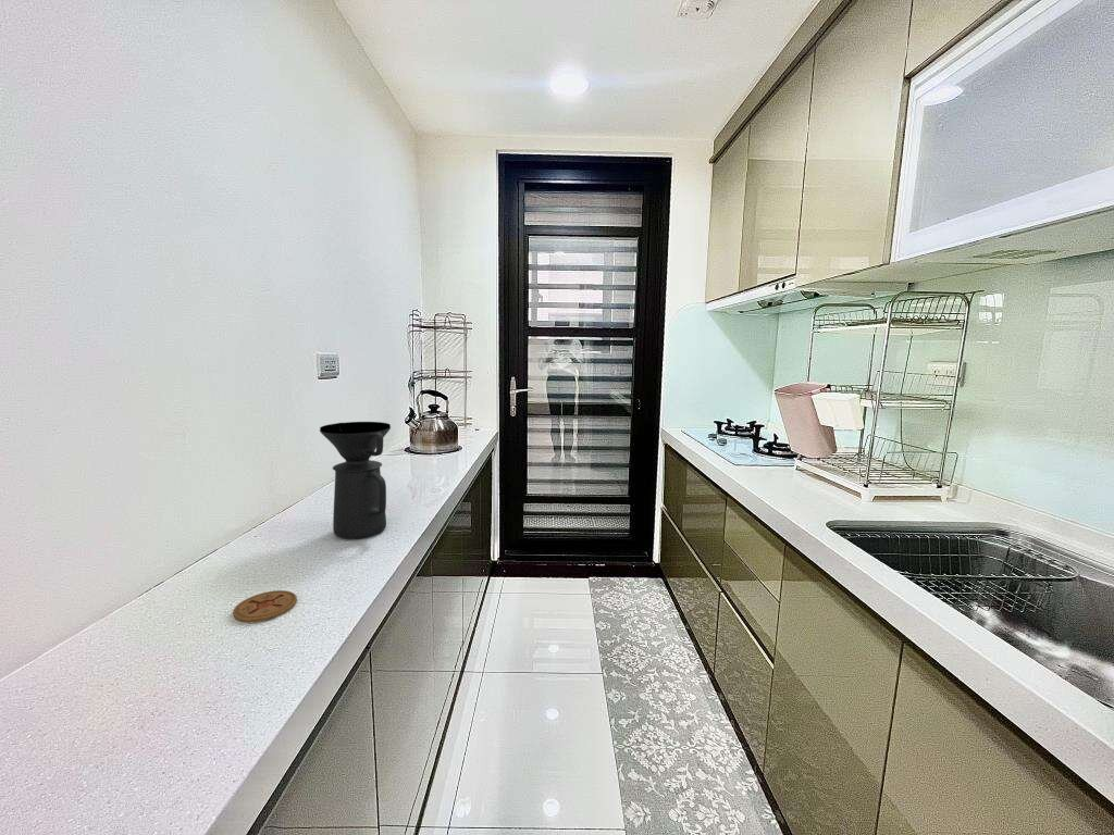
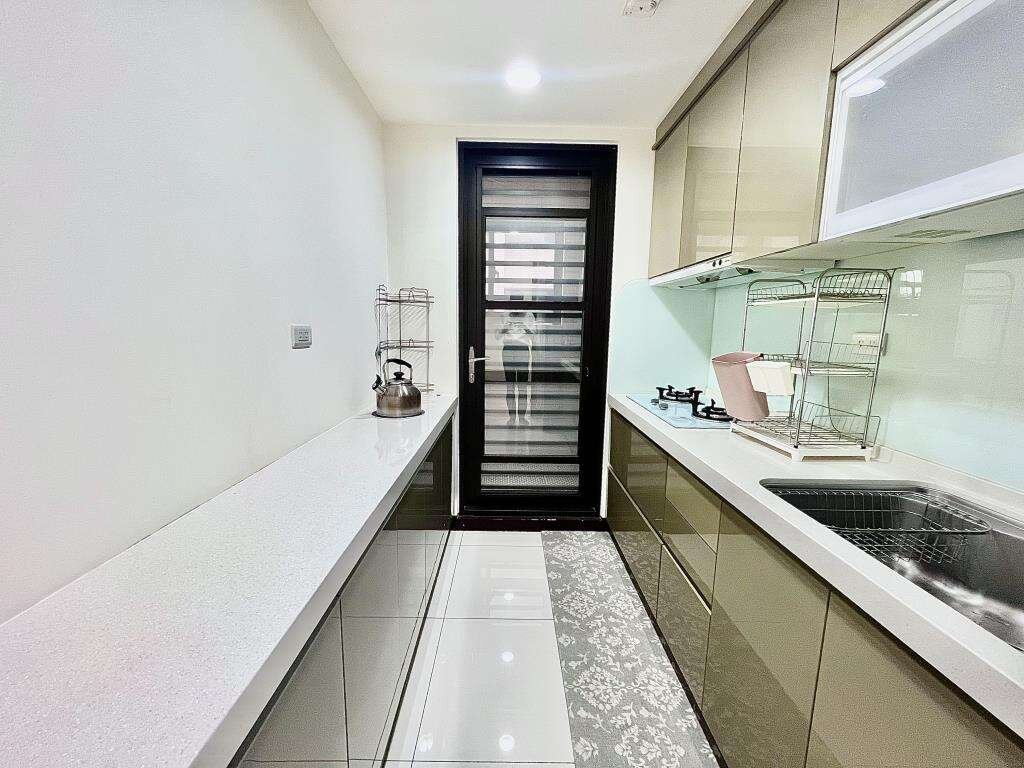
- coaster (265, 605)
- coffee maker (358, 478)
